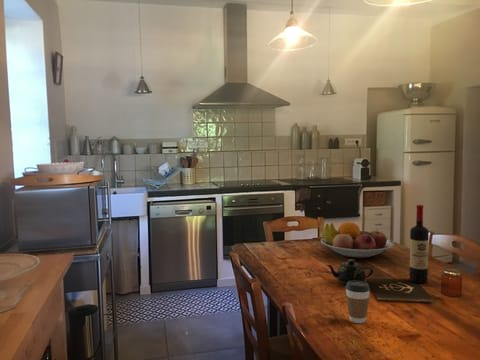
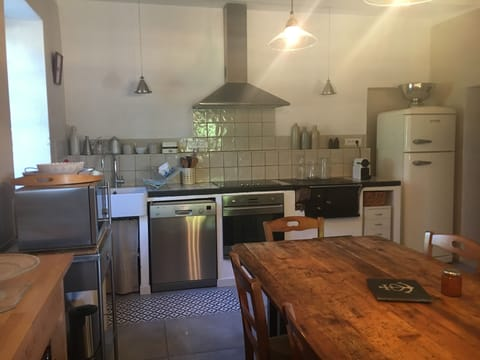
- teapot (349, 271)
- wine bottle (419, 243)
- fruit bowl (356, 238)
- coffee cup (357, 301)
